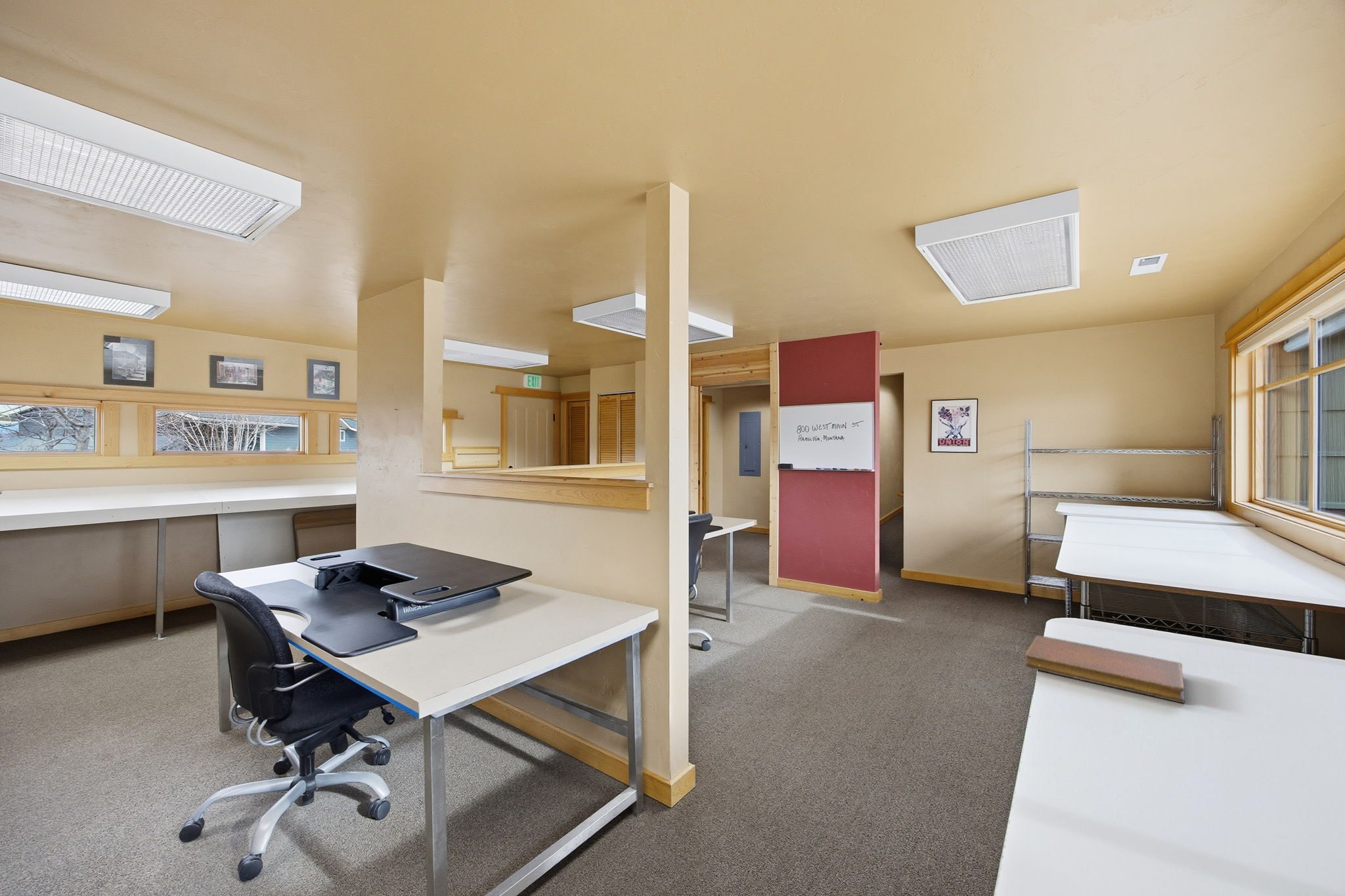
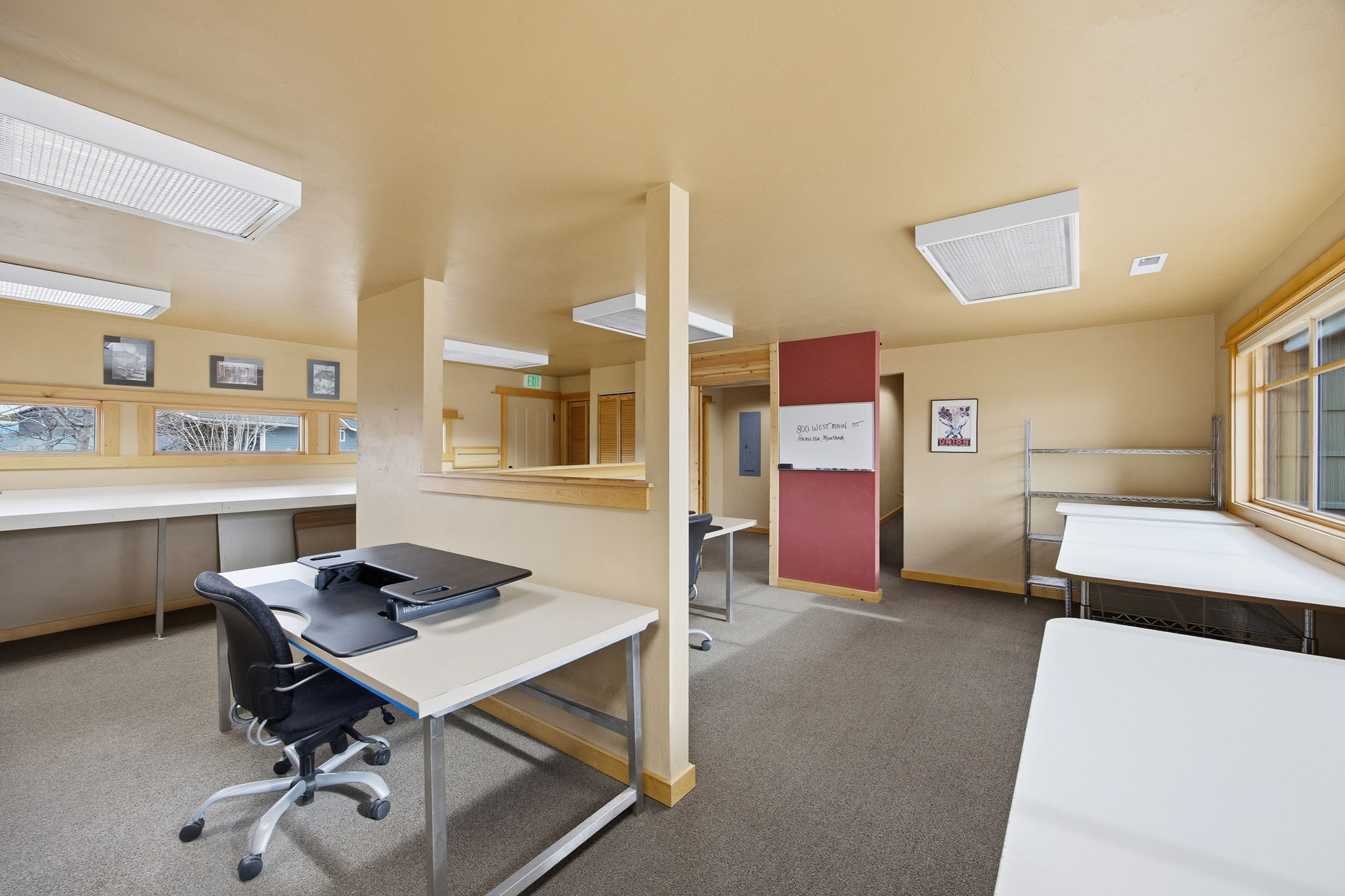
- notebook (1101, 664)
